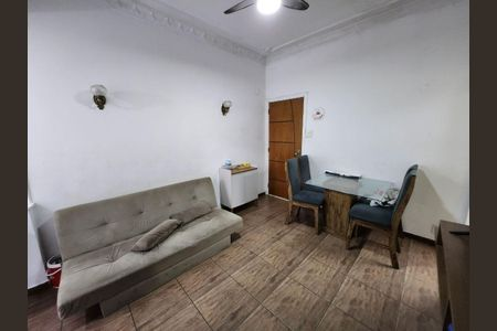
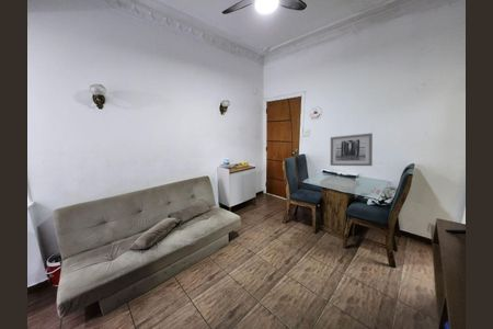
+ wall art (349, 150)
